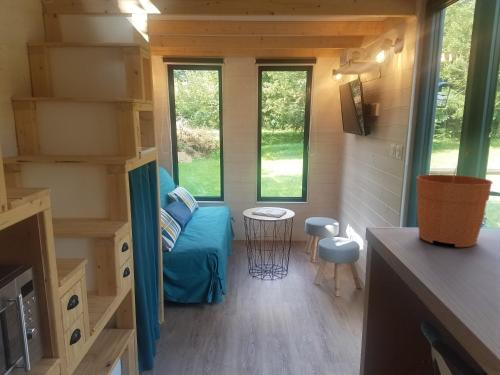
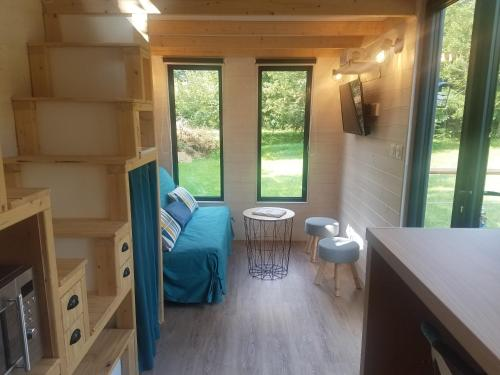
- plant pot (451, 194)
